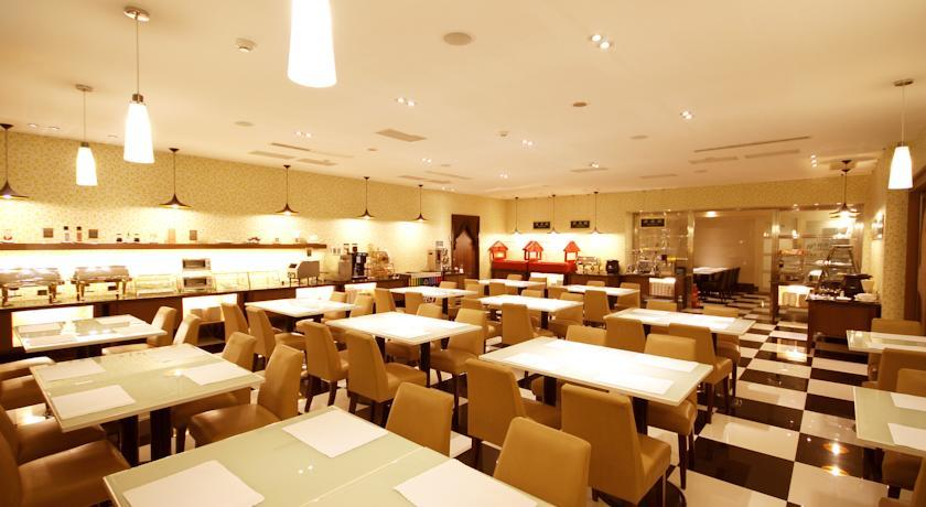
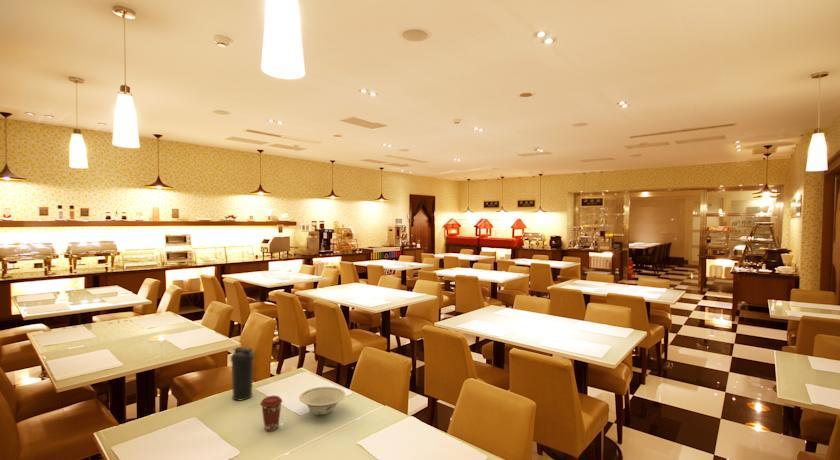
+ coffee cup (271, 413)
+ bowl (322, 403)
+ water bottle (242, 372)
